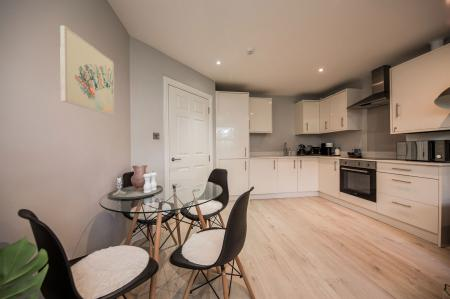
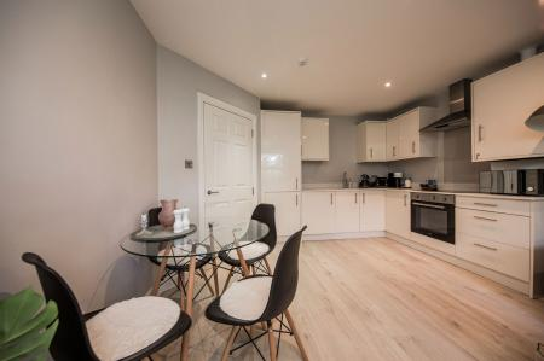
- wall art (91, 78)
